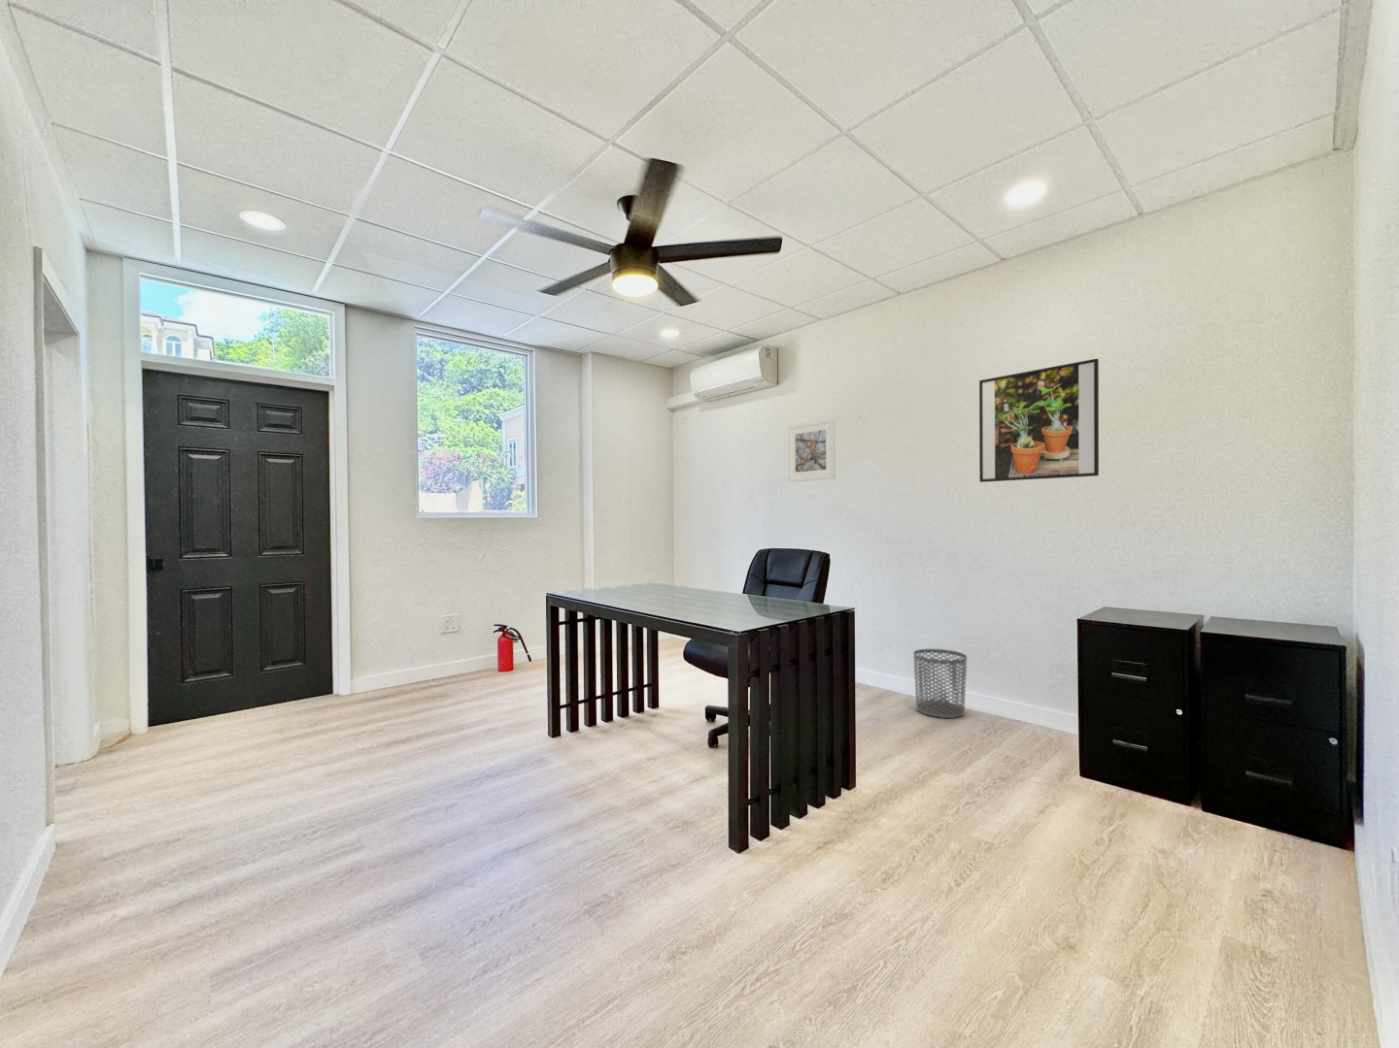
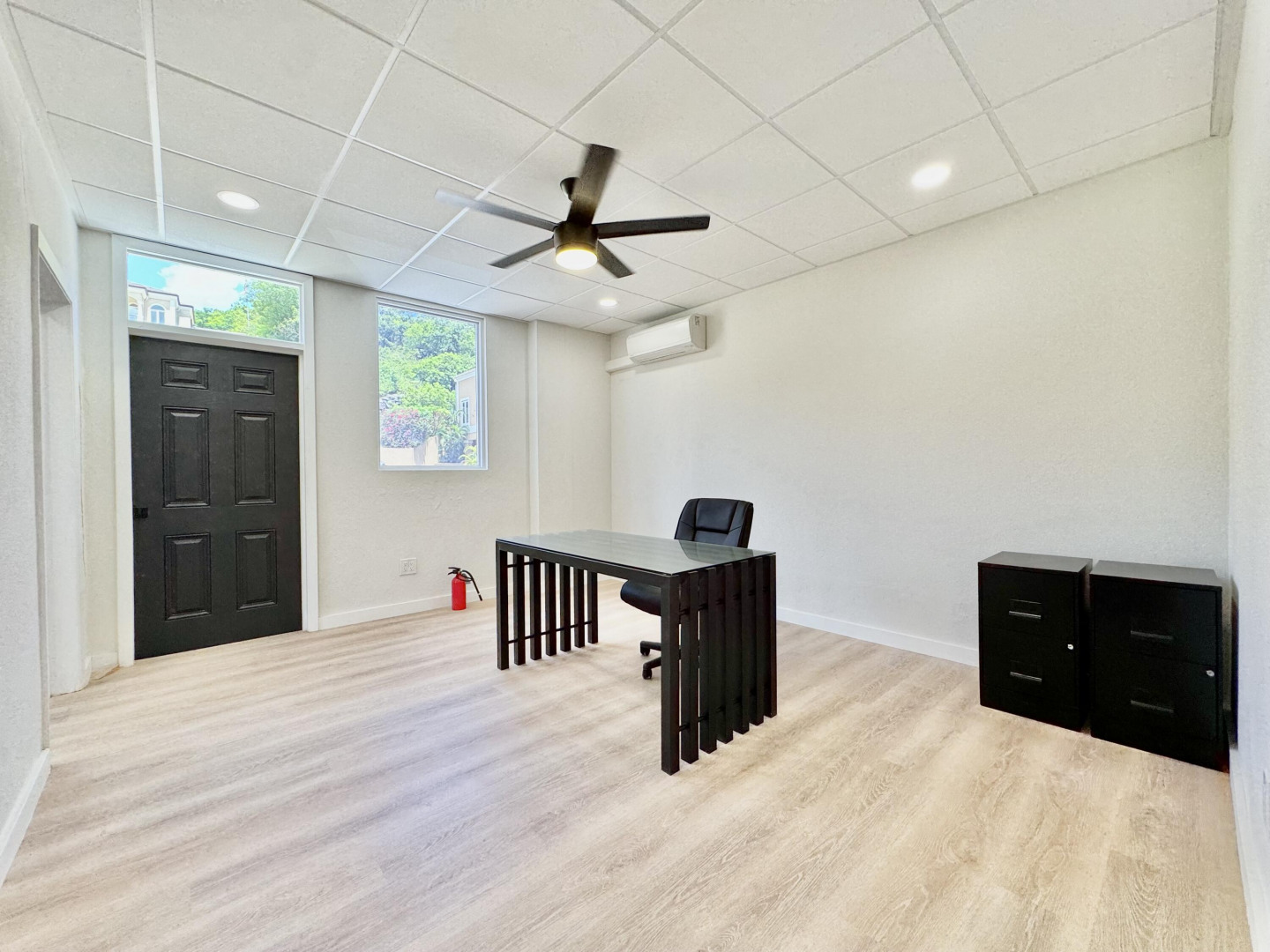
- waste bin (940, 684)
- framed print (811, 451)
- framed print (1034, 424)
